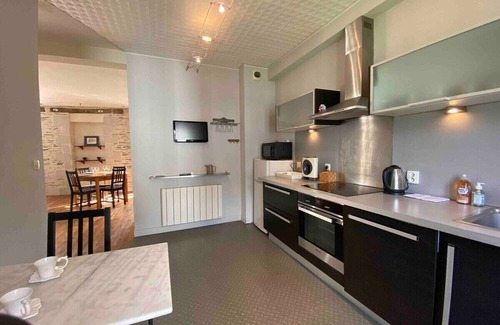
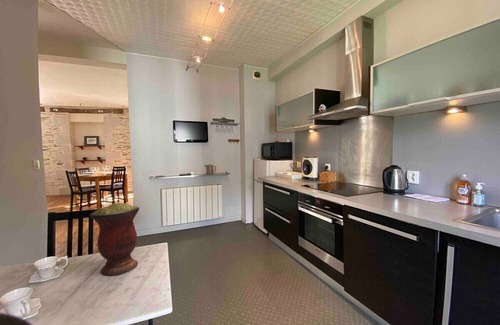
+ vase (116, 234)
